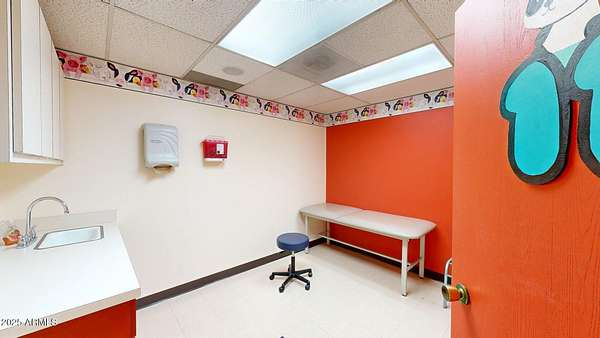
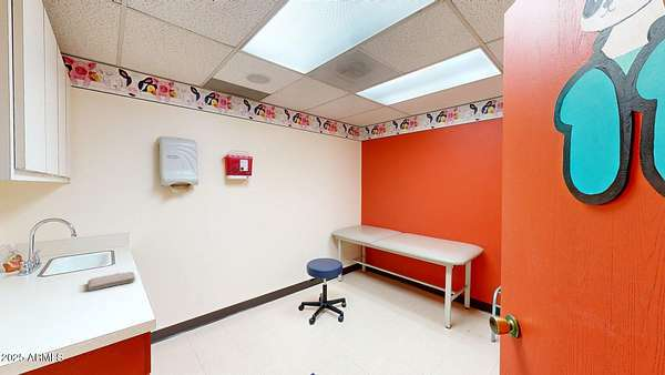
+ washcloth (112, 280)
